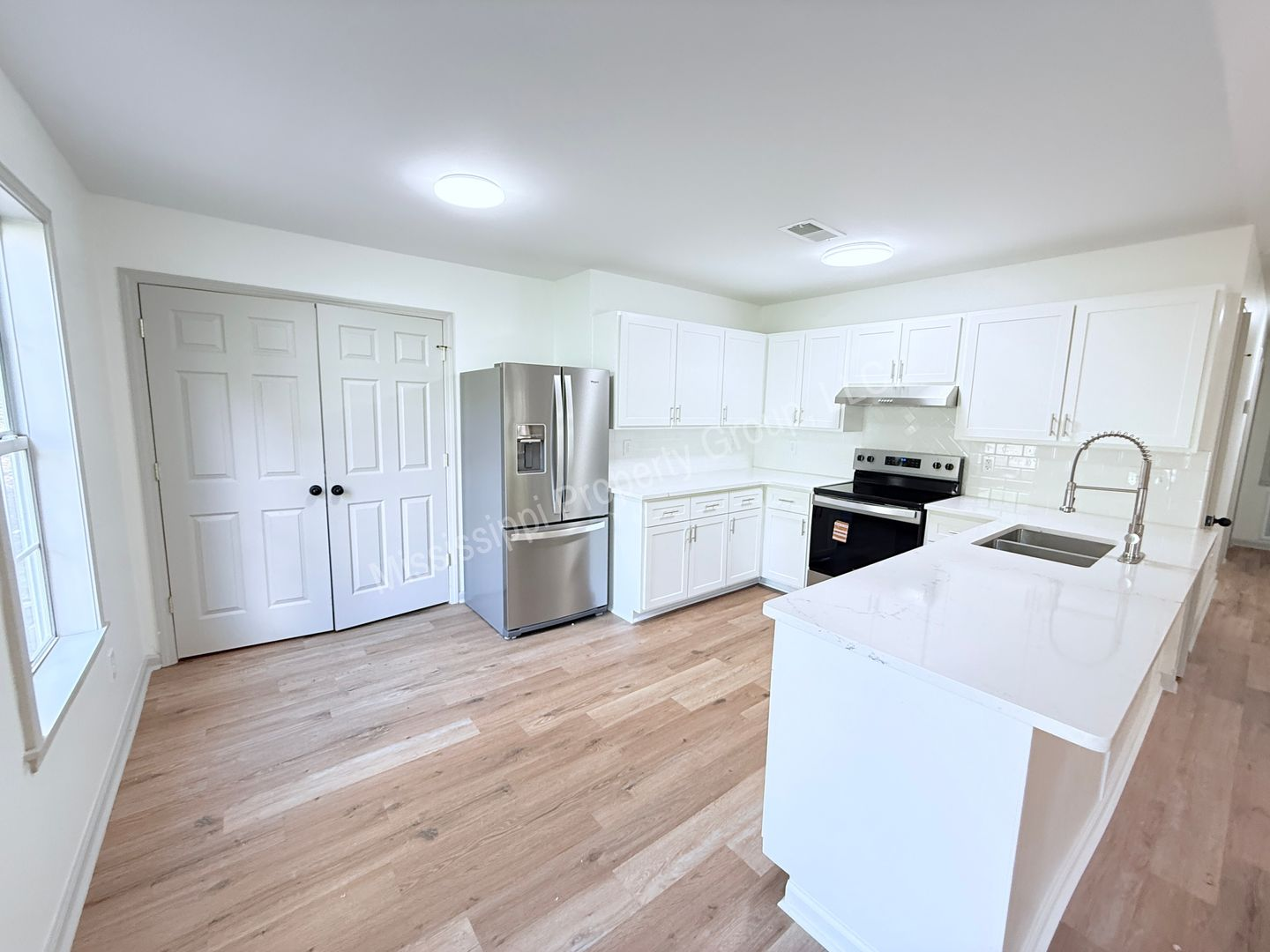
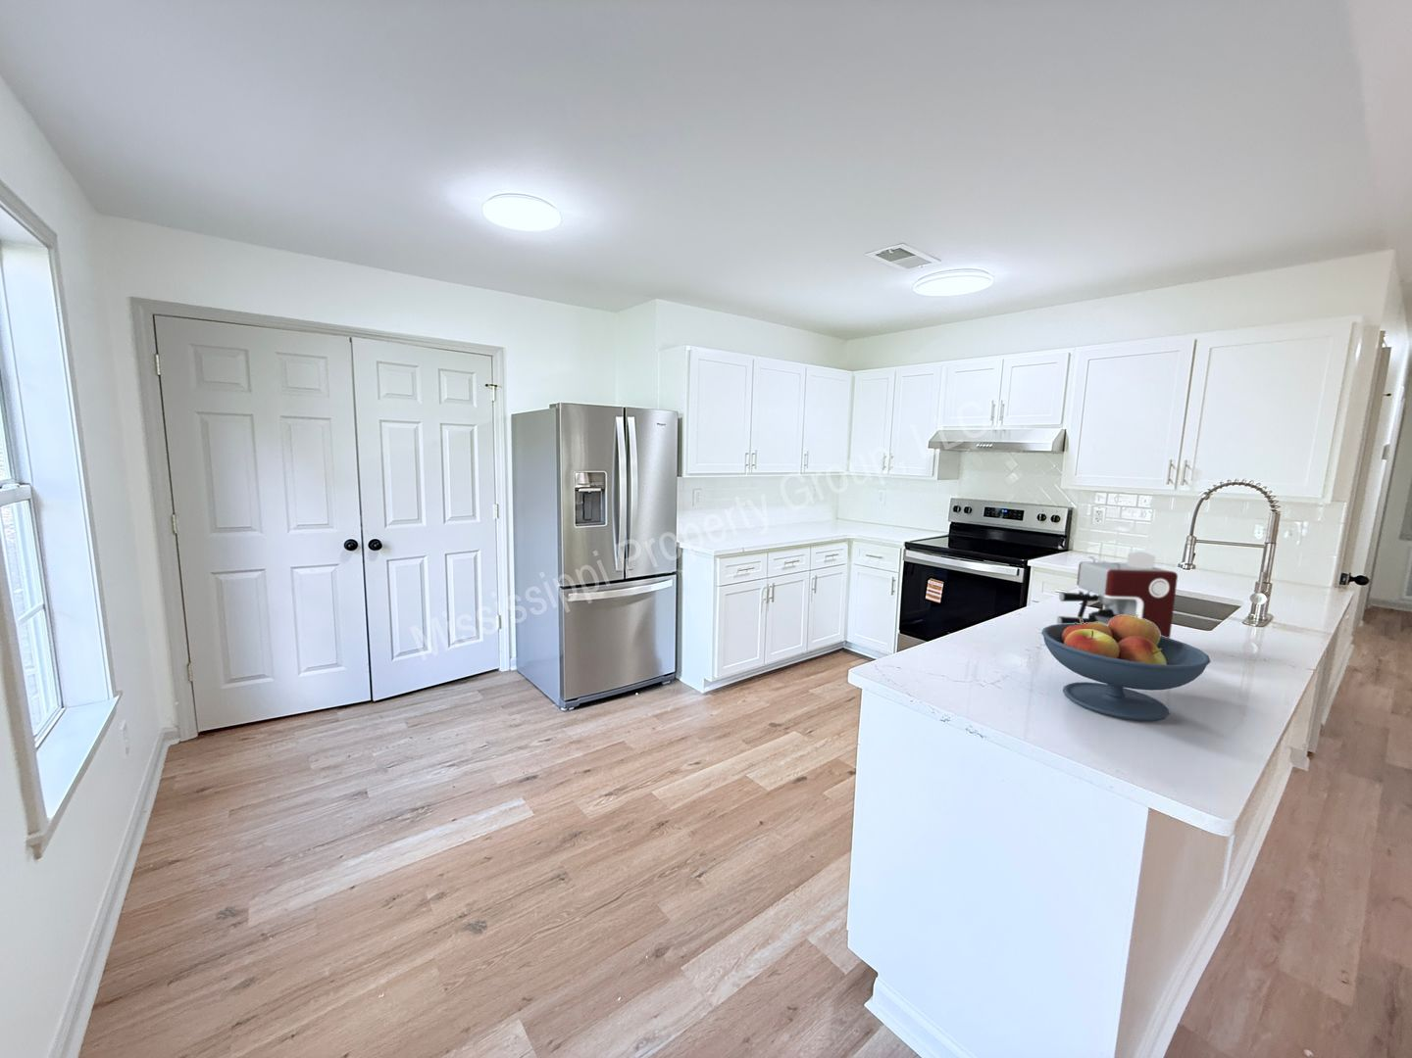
+ fruit bowl (1117, 661)
+ coffee maker (1107, 599)
